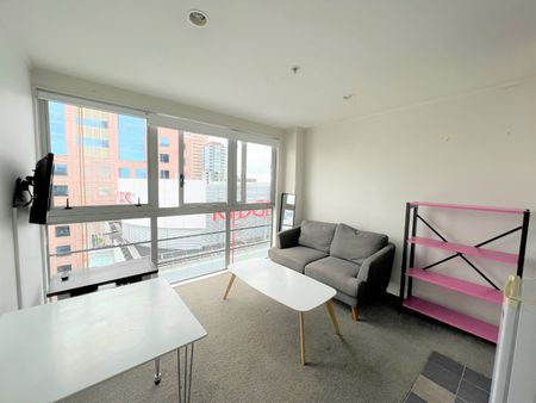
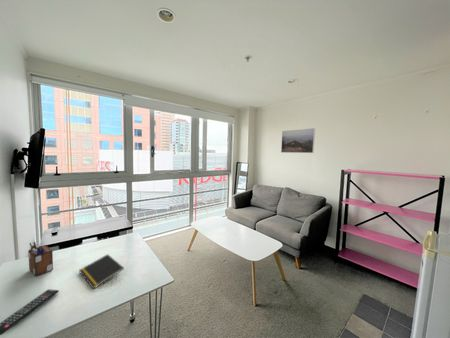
+ remote control (29, 308)
+ desk organizer (40, 256)
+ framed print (296, 141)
+ notepad (101, 269)
